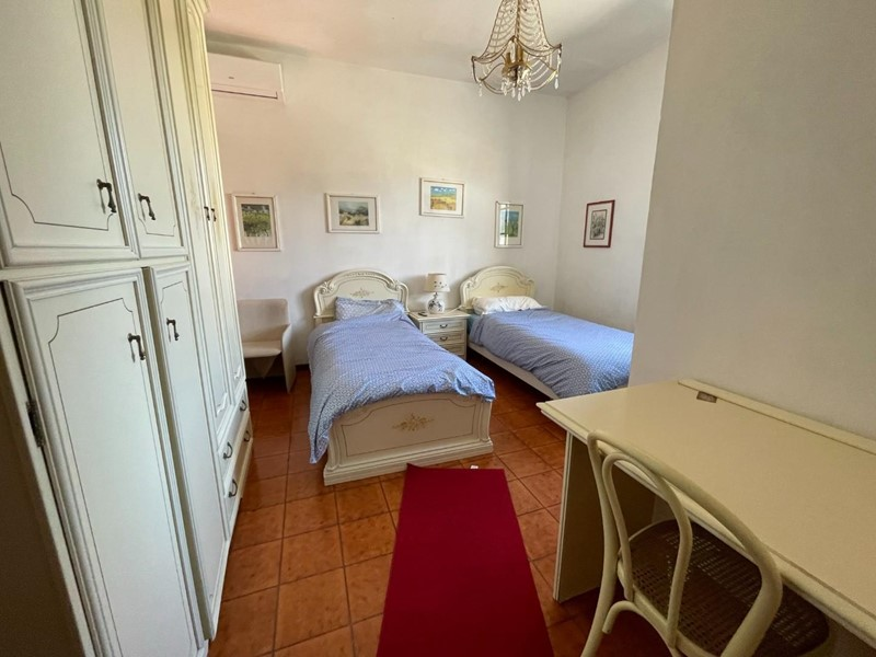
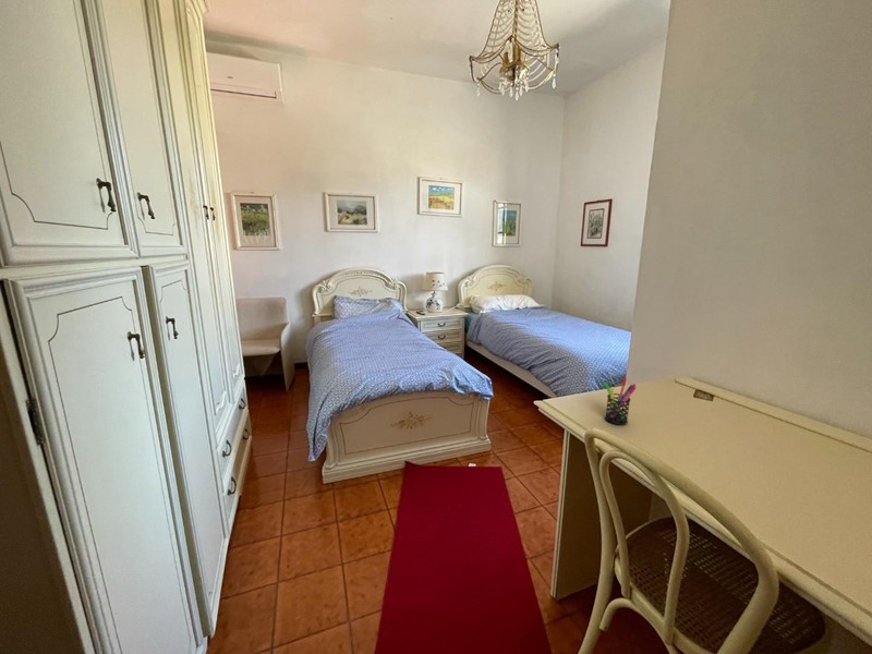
+ pen holder (617, 399)
